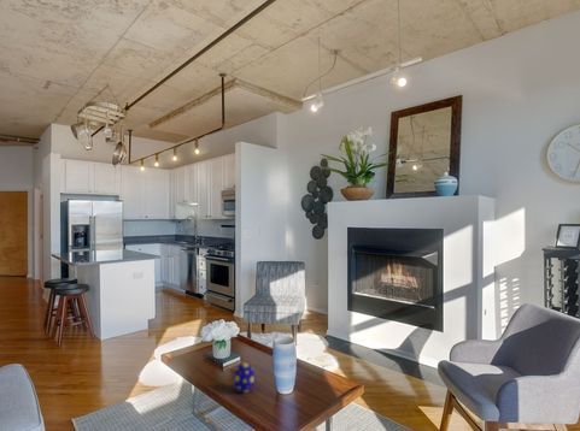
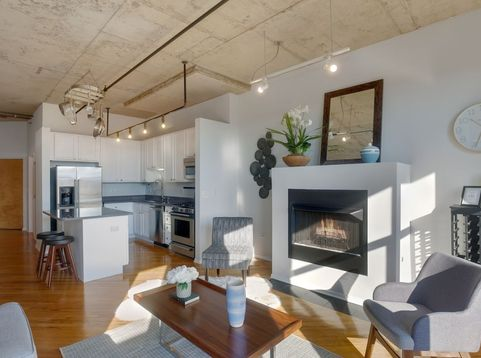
- decorative egg (244, 376)
